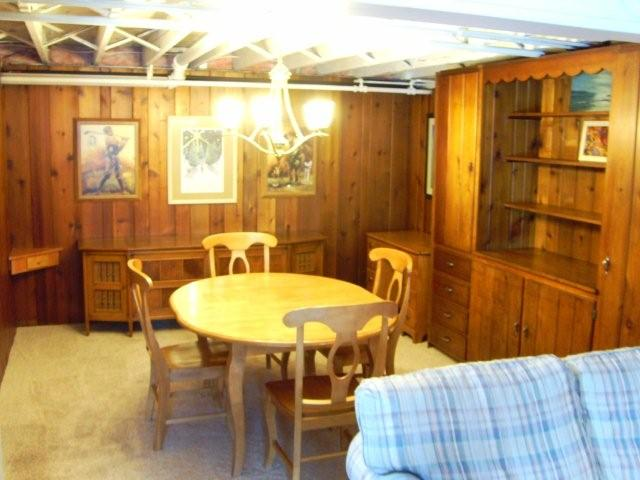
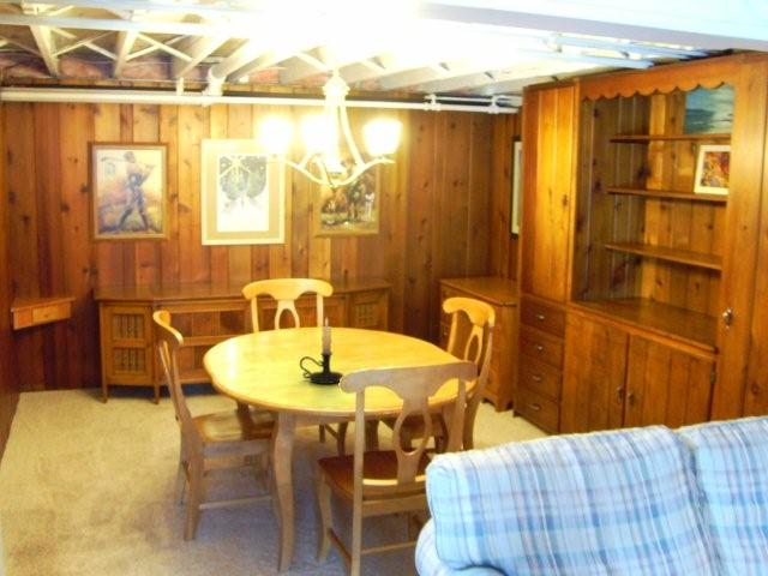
+ candle holder (322, 347)
